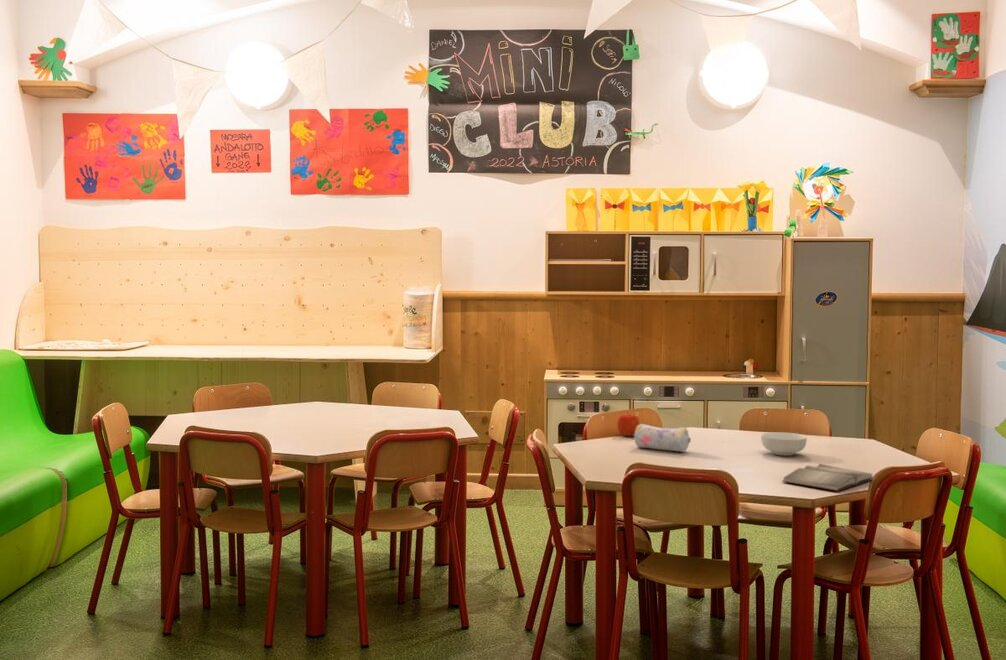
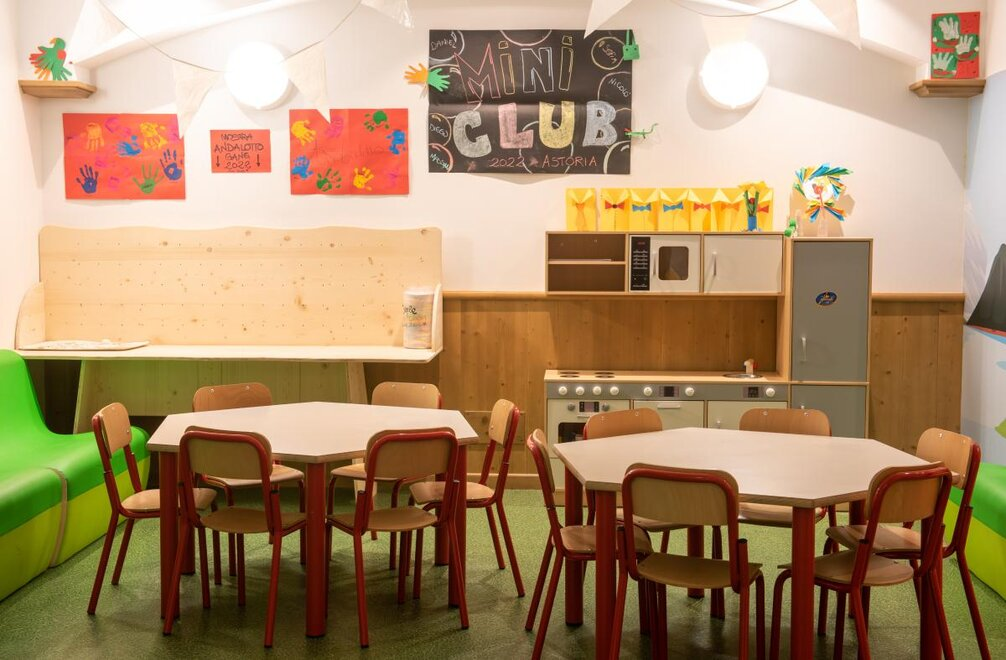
- apple (628, 423)
- cereal bowl (783, 444)
- hardback book (828, 475)
- pencil case (661, 437)
